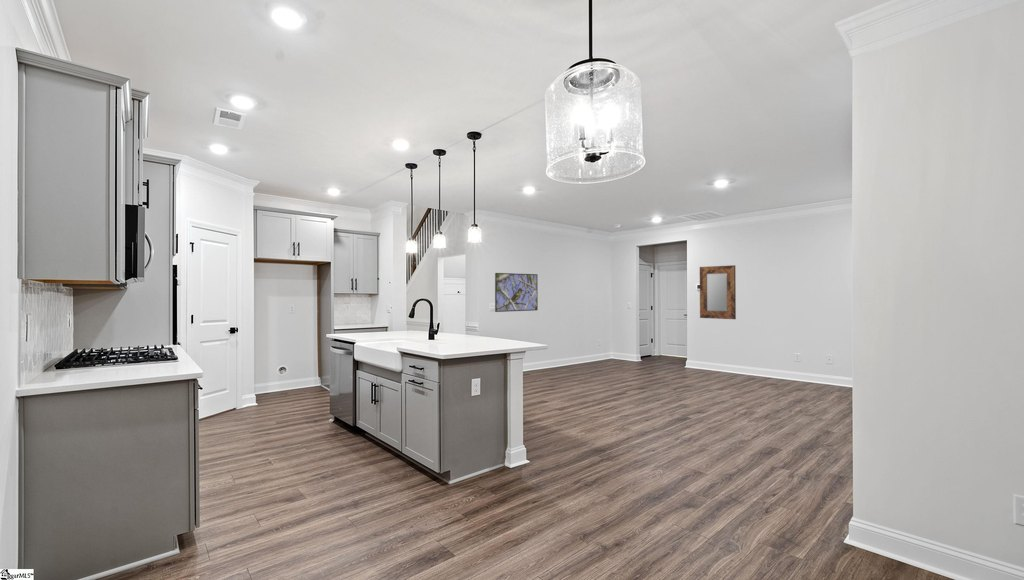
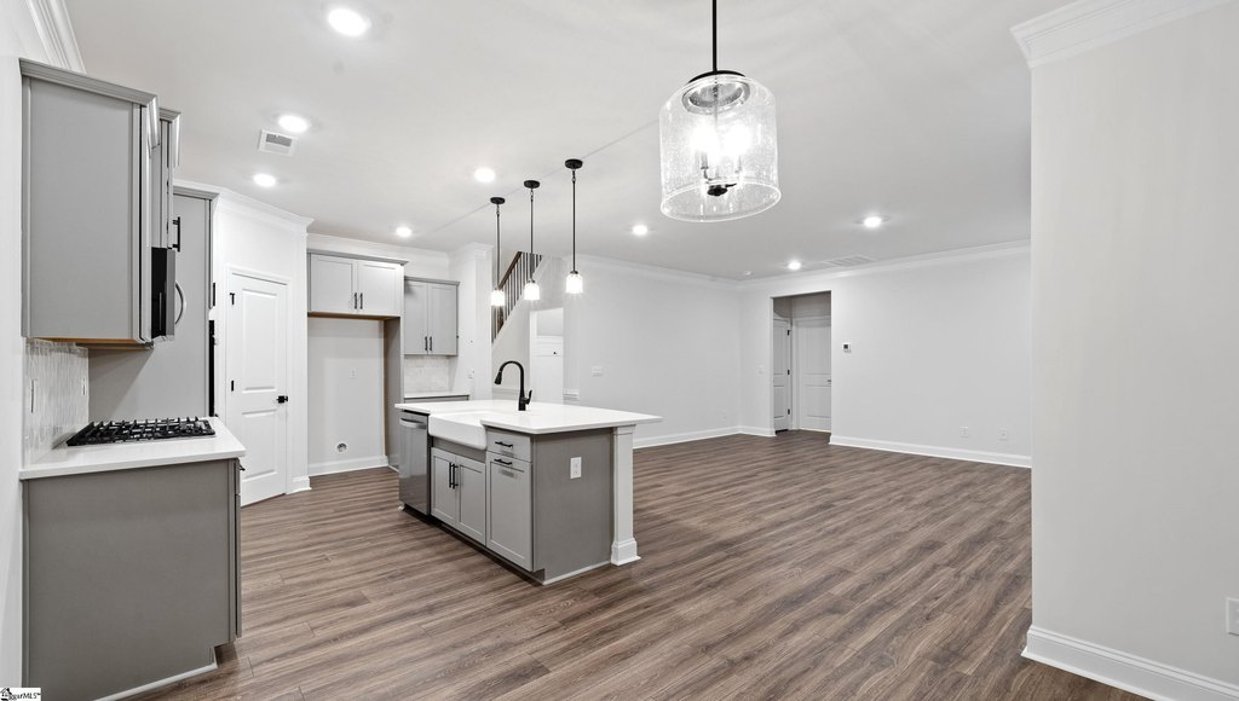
- home mirror (717, 292)
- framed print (517, 292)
